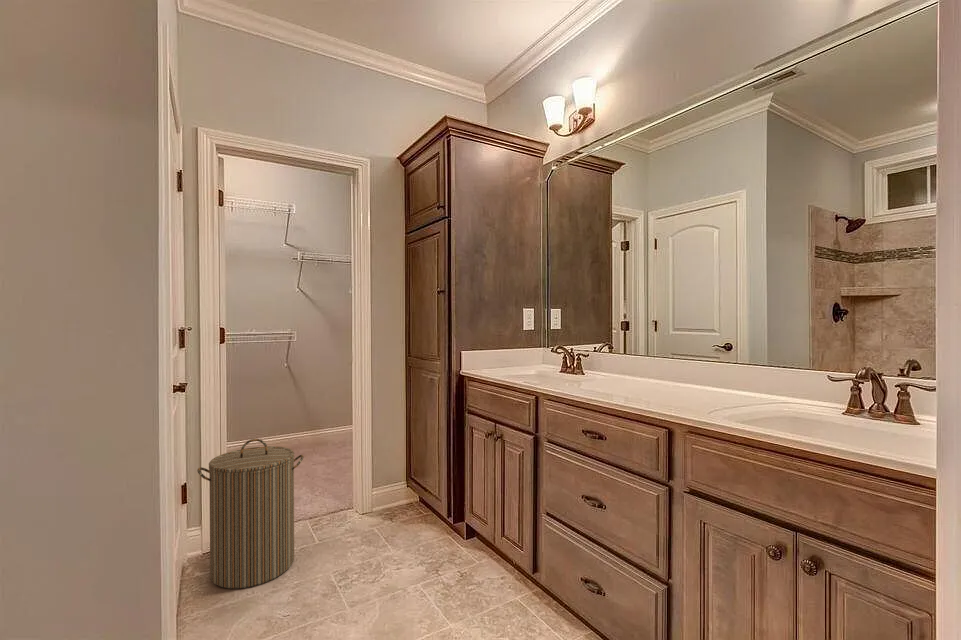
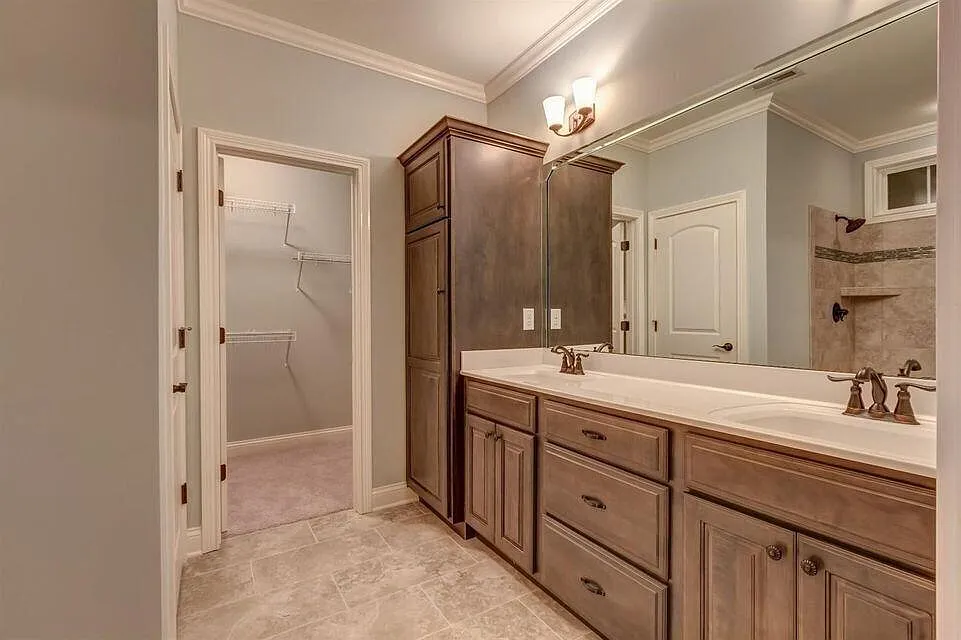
- laundry hamper (253, 503)
